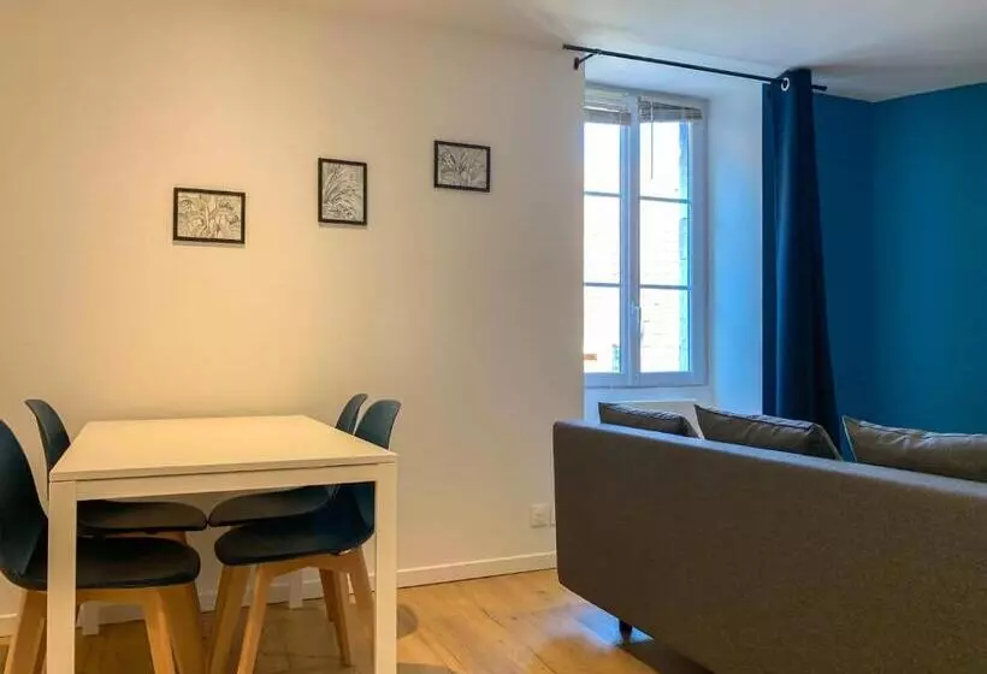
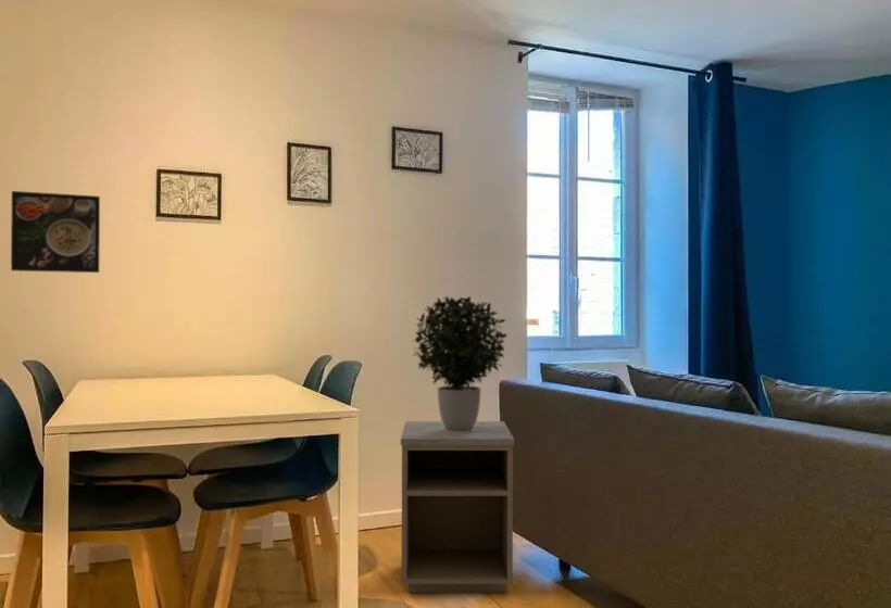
+ potted plant (457, 362)
+ nightstand (455, 503)
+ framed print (57, 232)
